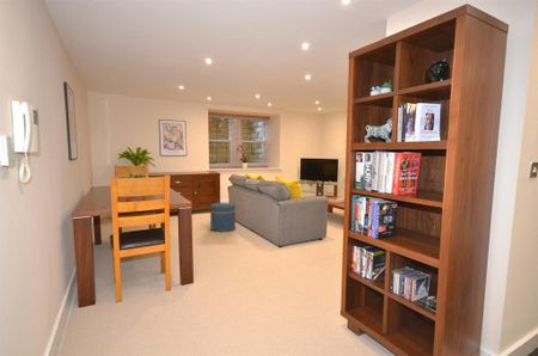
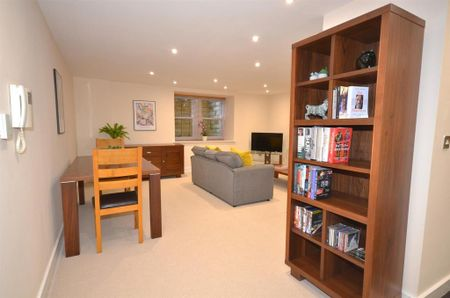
- ottoman (222, 216)
